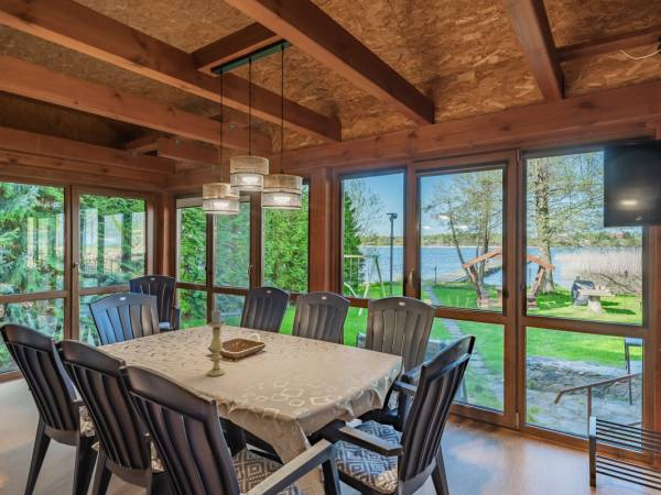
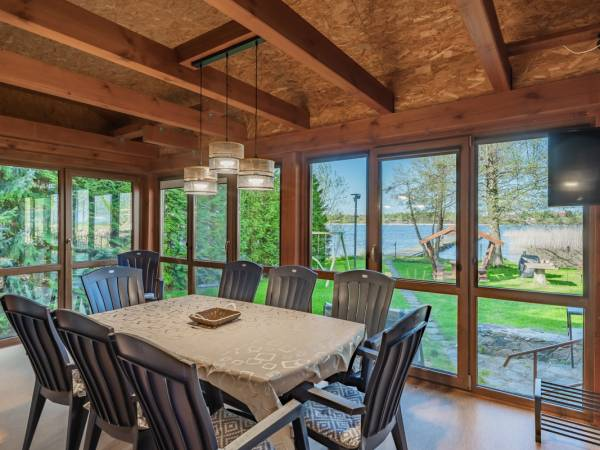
- candle holder (216, 341)
